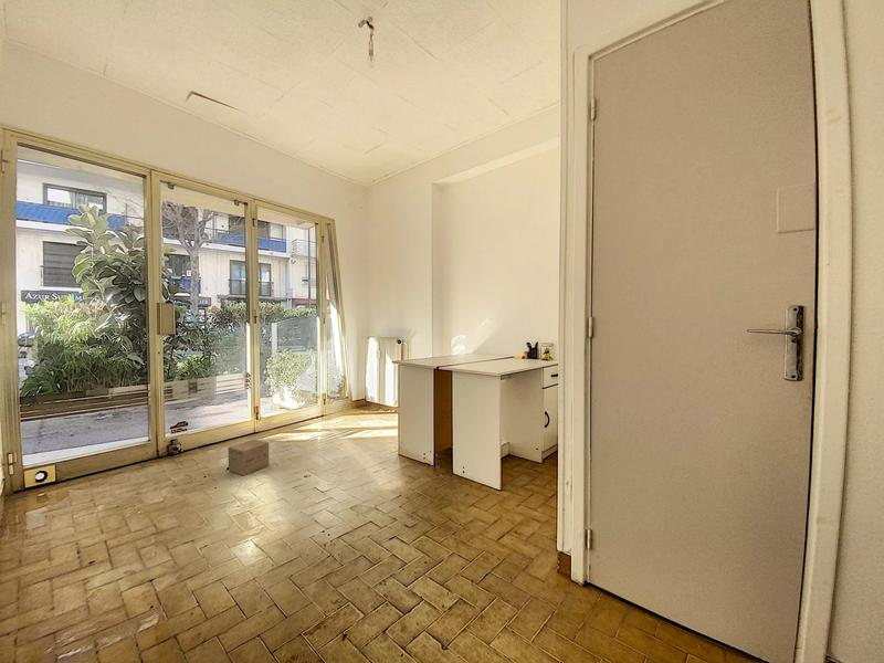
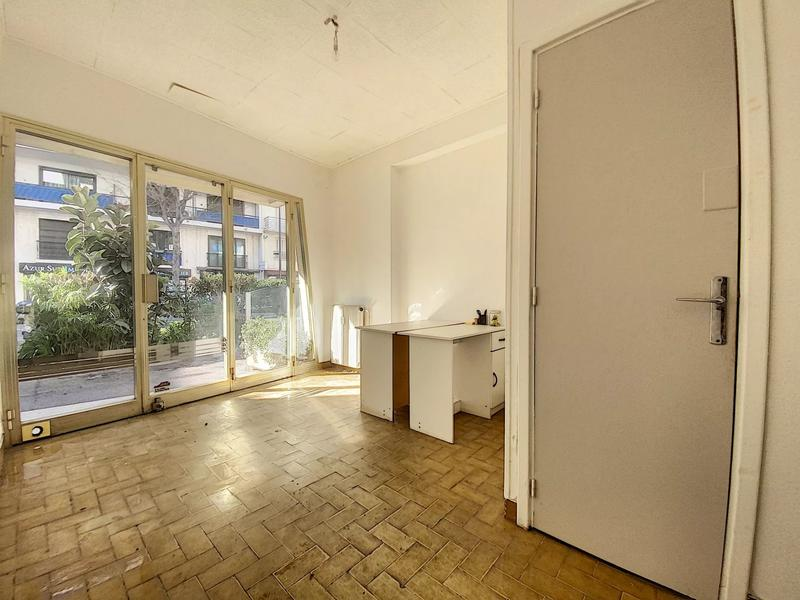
- cardboard box (249, 456)
